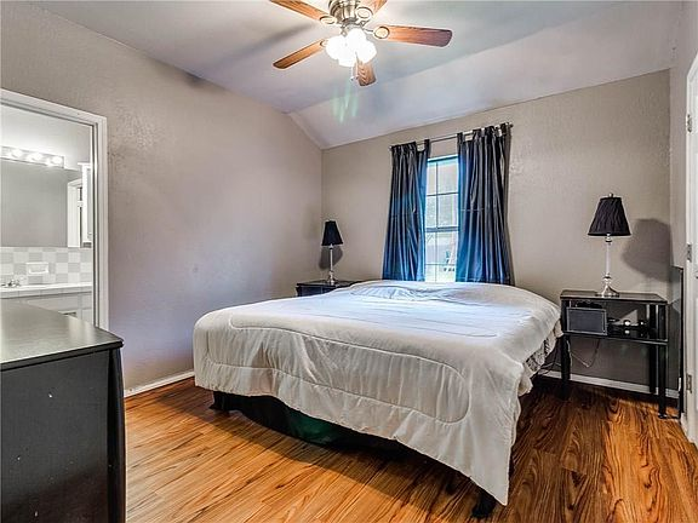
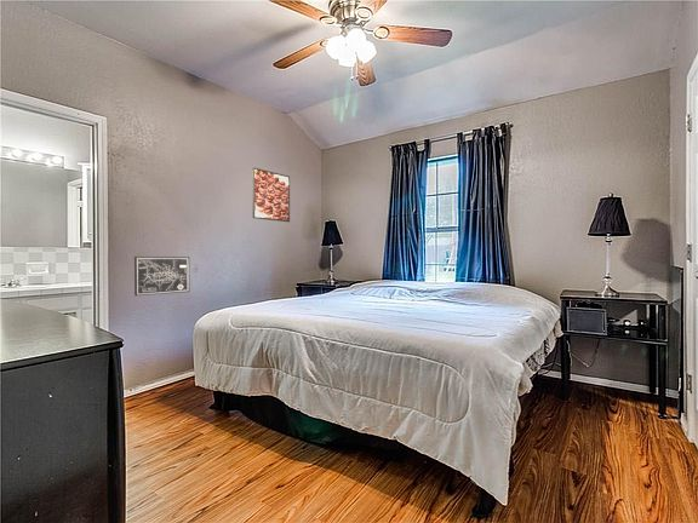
+ wall art (164, 275)
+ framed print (271, 196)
